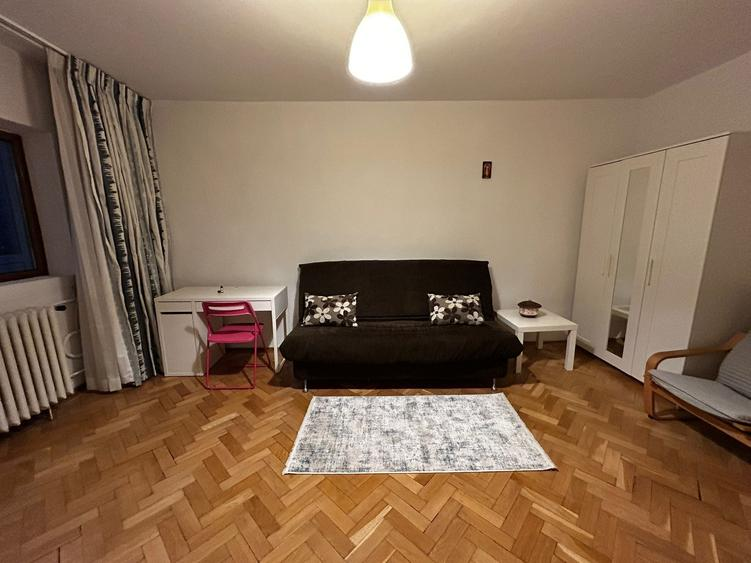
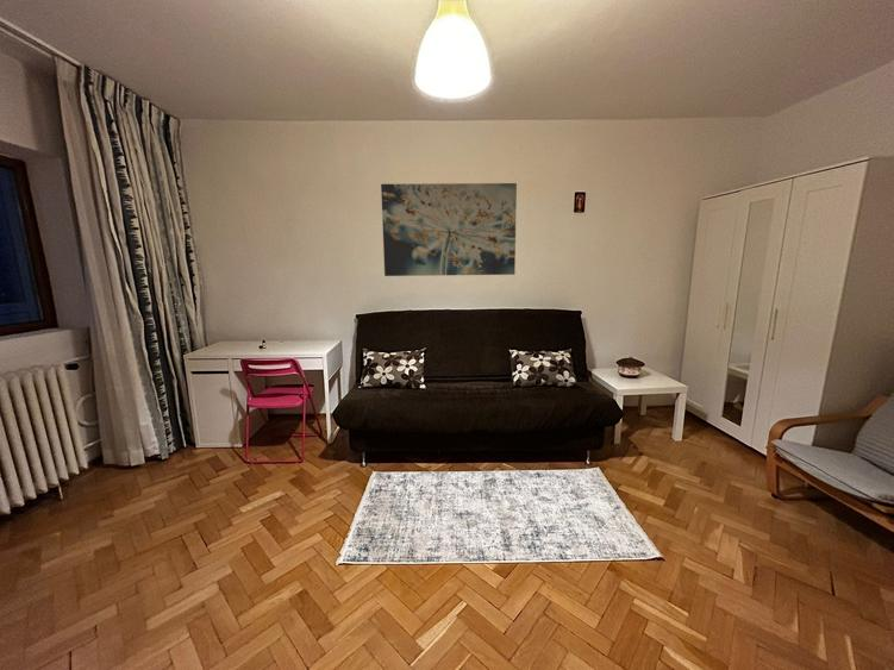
+ wall art (449, 230)
